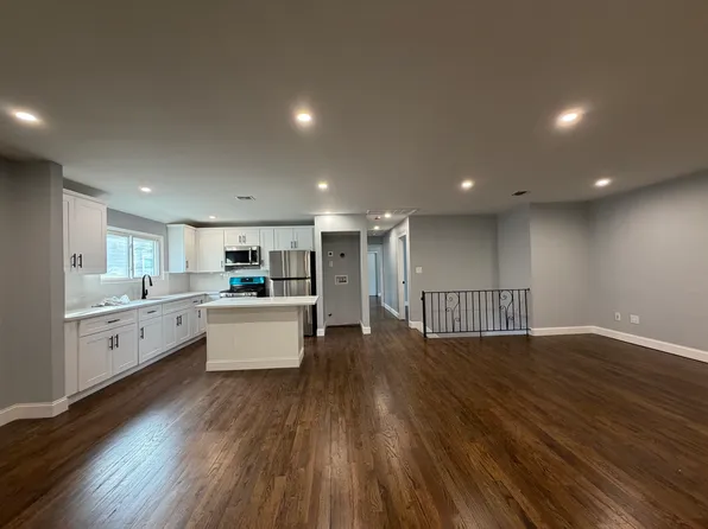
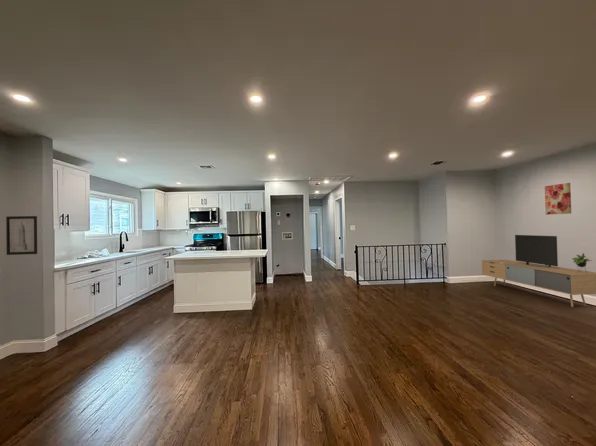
+ media console (533, 264)
+ wall art (21, 235)
+ wall art (557, 199)
